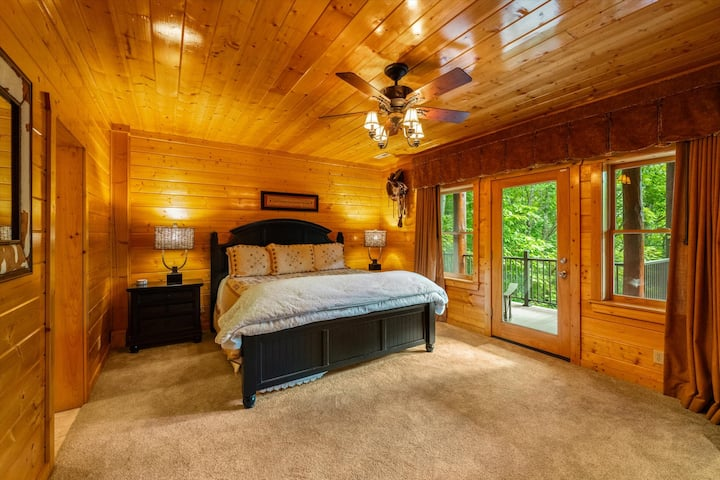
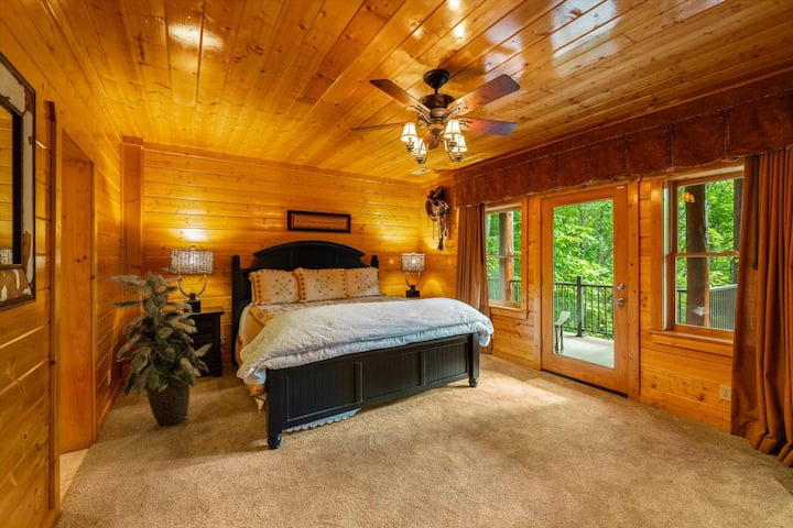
+ indoor plant (162, 345)
